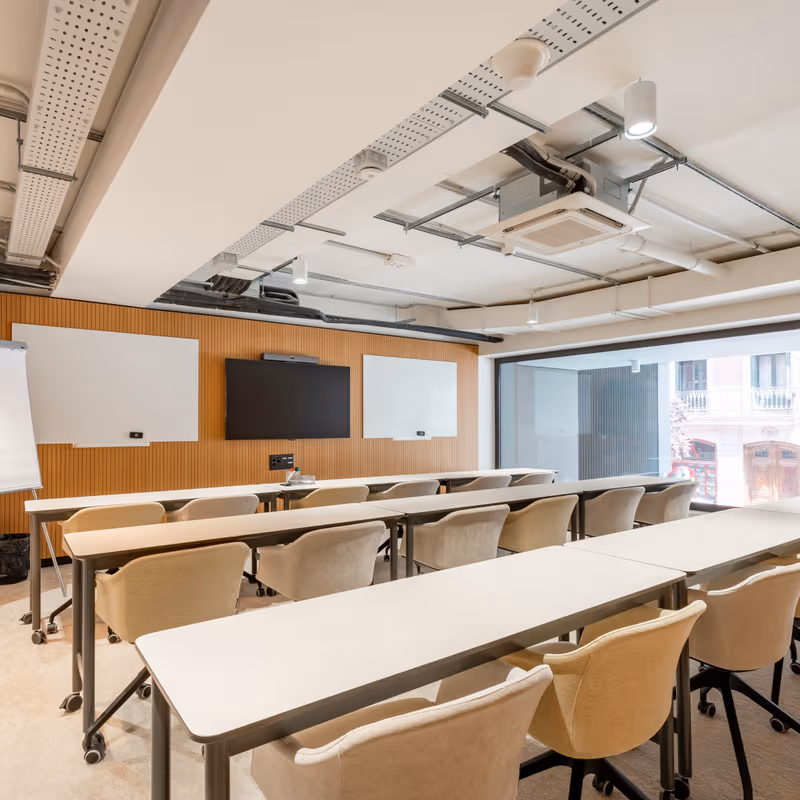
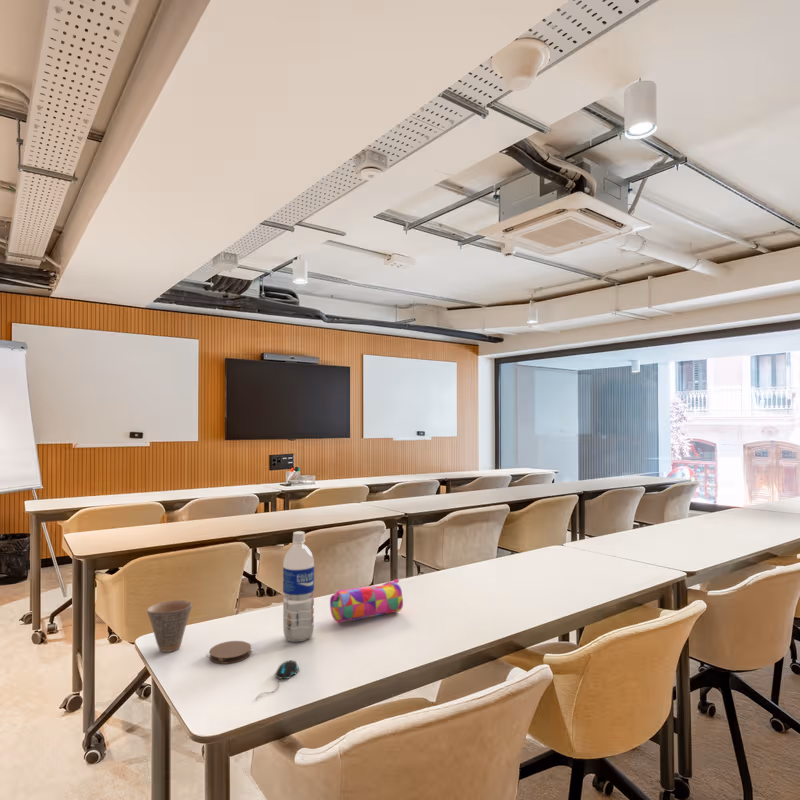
+ mouse (276, 675)
+ cup (169, 626)
+ coaster (230, 651)
+ pencil case (367, 600)
+ water bottle (298, 585)
